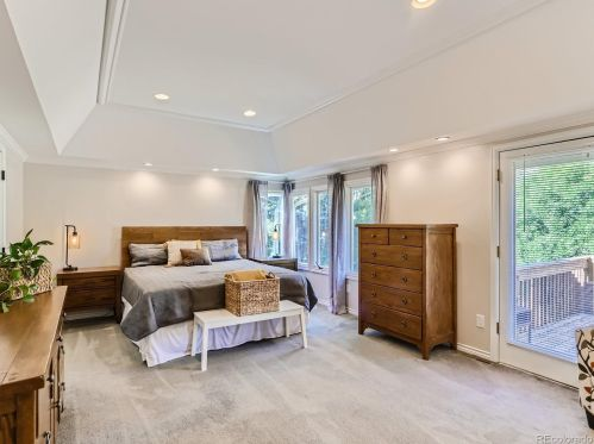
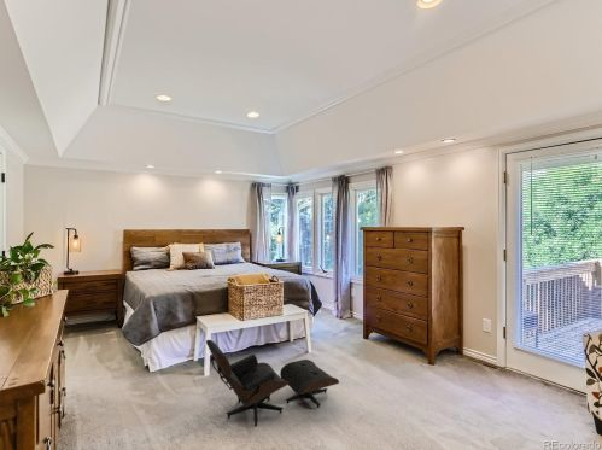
+ lounge chair (273, 372)
